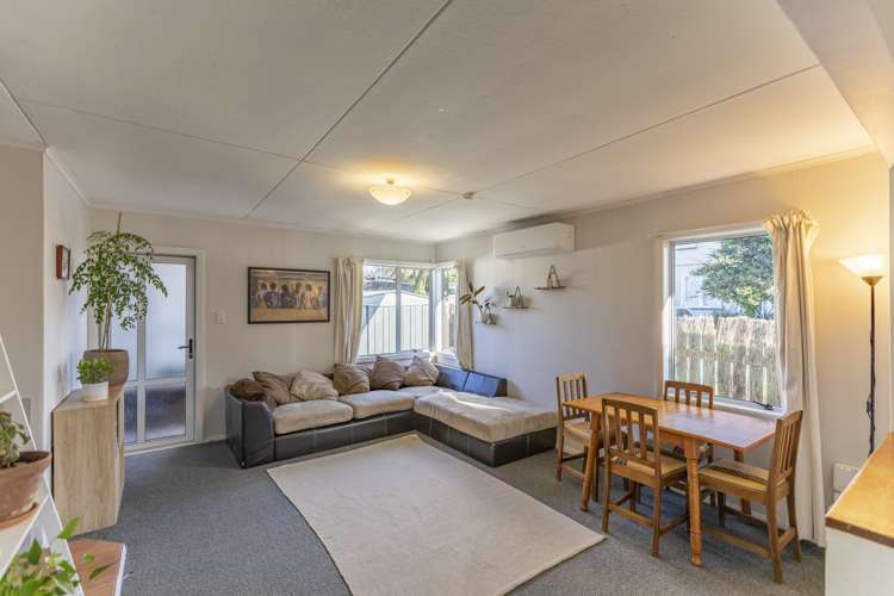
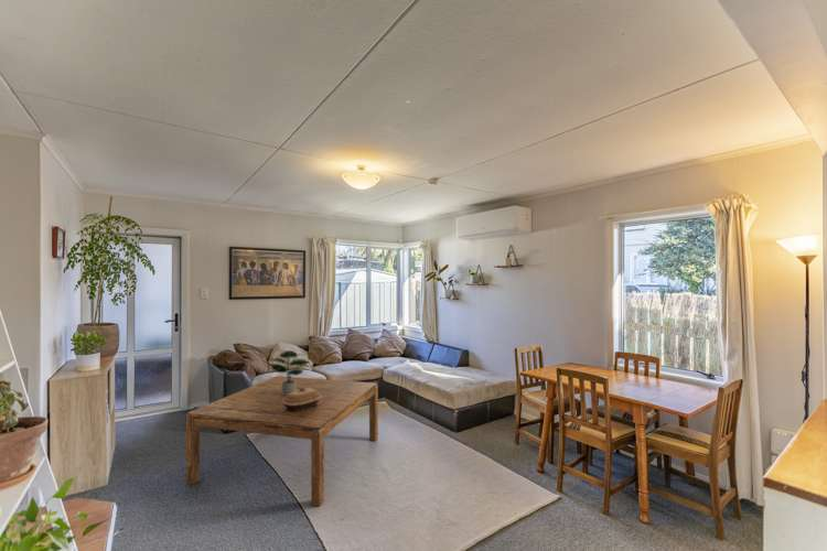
+ potted plant (290, 372)
+ decorative box (302, 397)
+ coffee table (293, 426)
